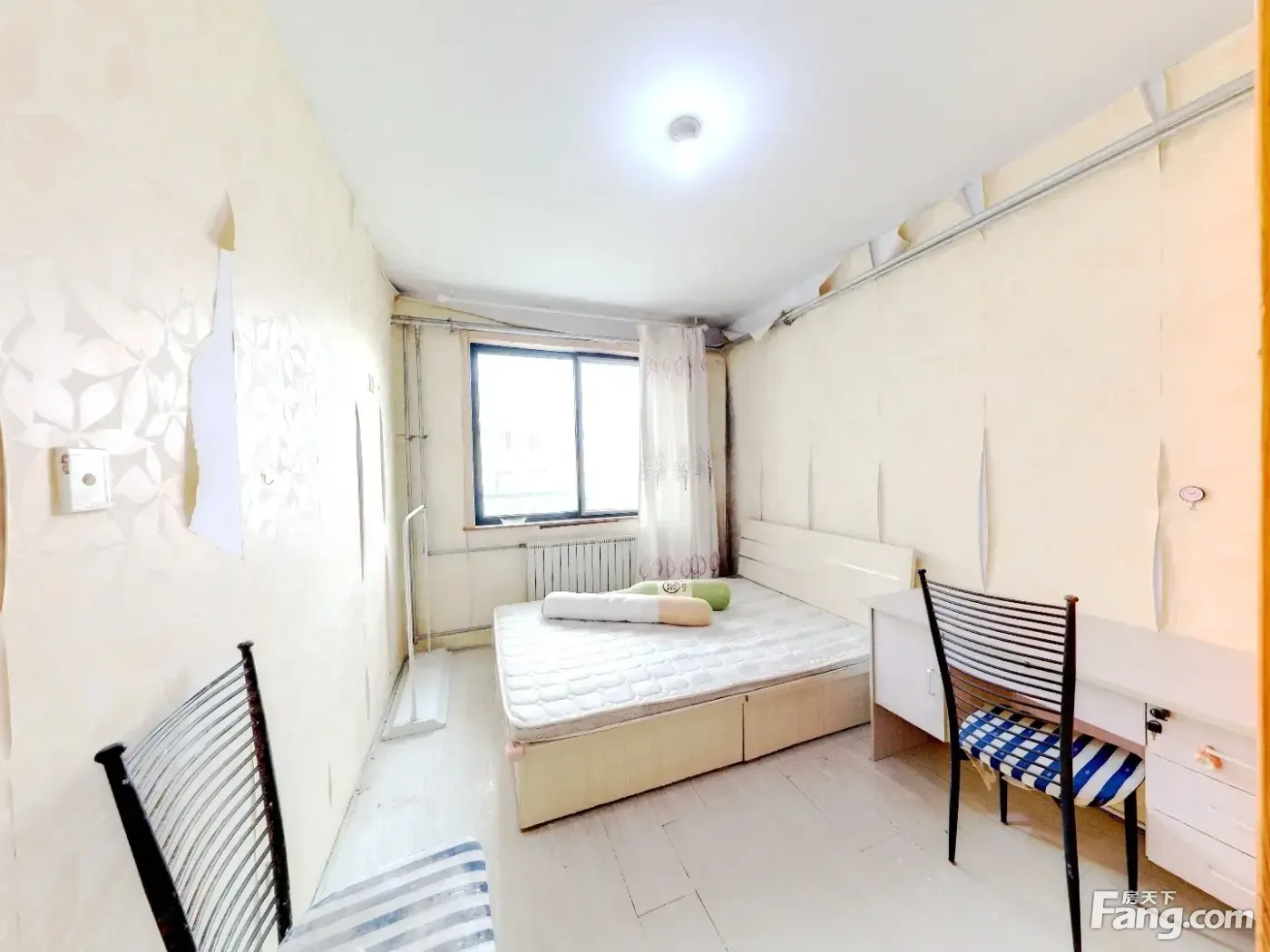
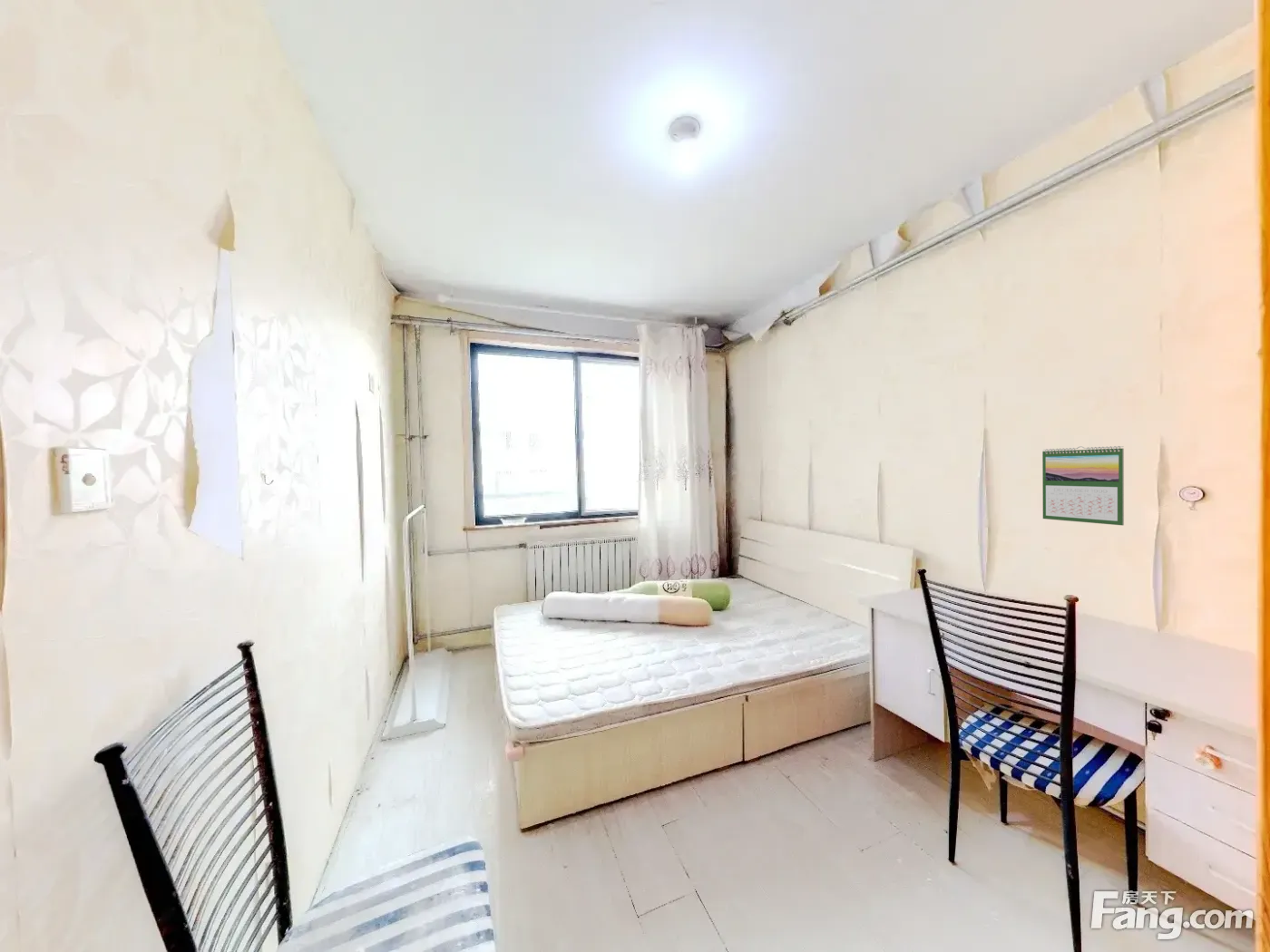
+ calendar (1080, 483)
